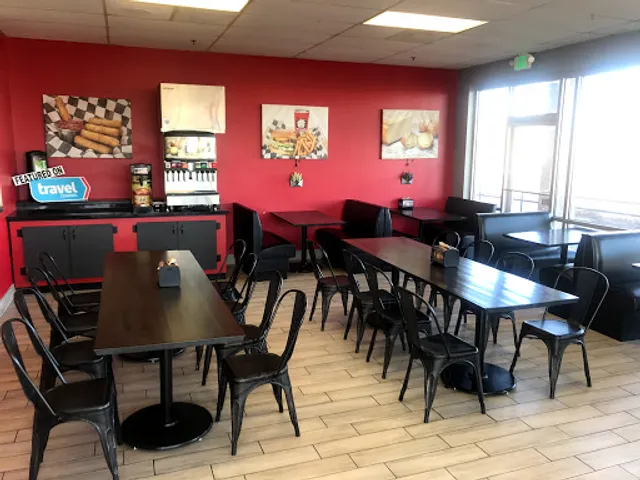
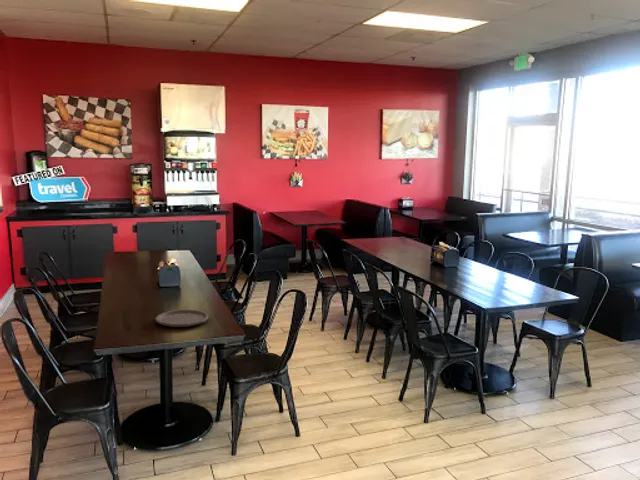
+ plate (182, 318)
